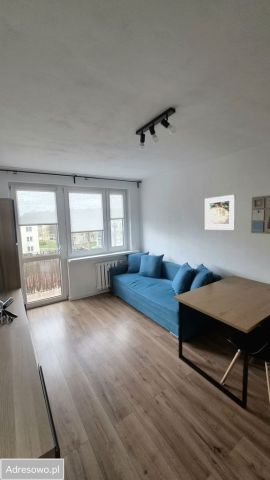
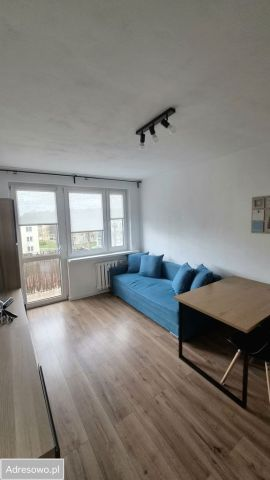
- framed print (218, 213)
